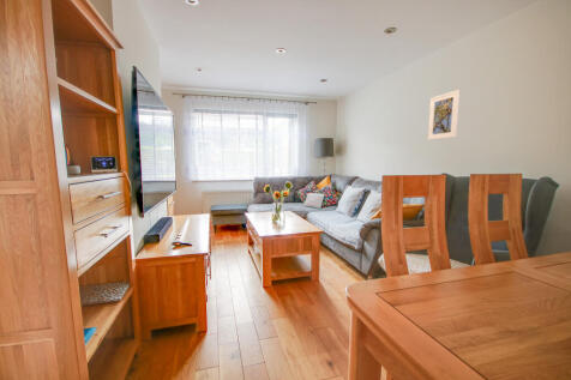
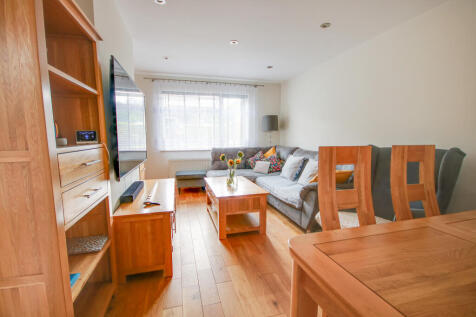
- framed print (443, 116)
